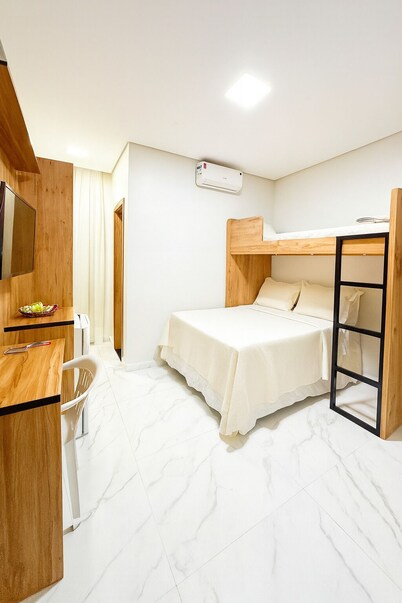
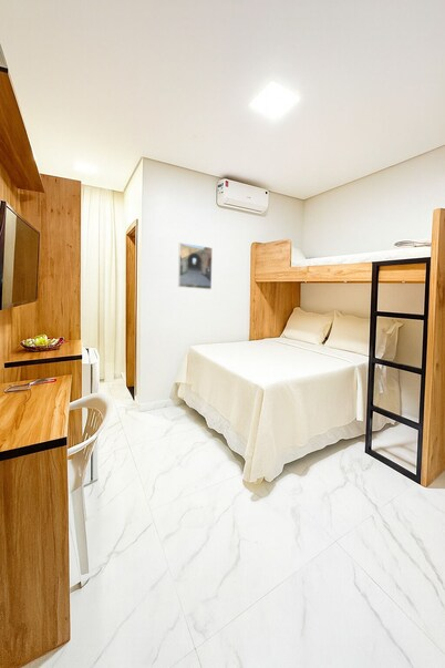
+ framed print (195, 266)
